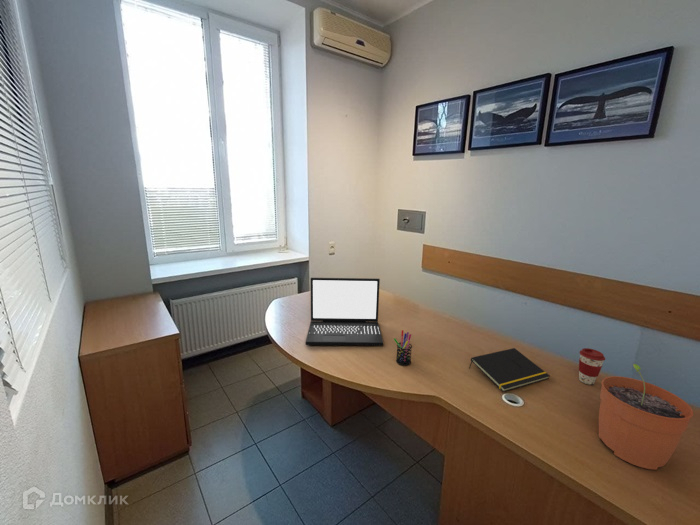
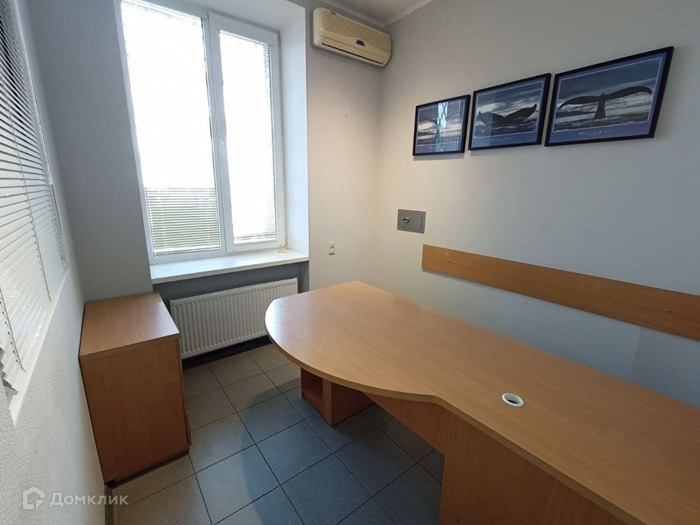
- coffee cup (589, 366)
- plant pot (640, 408)
- laptop (344, 309)
- notepad (509, 367)
- pen holder (402, 347)
